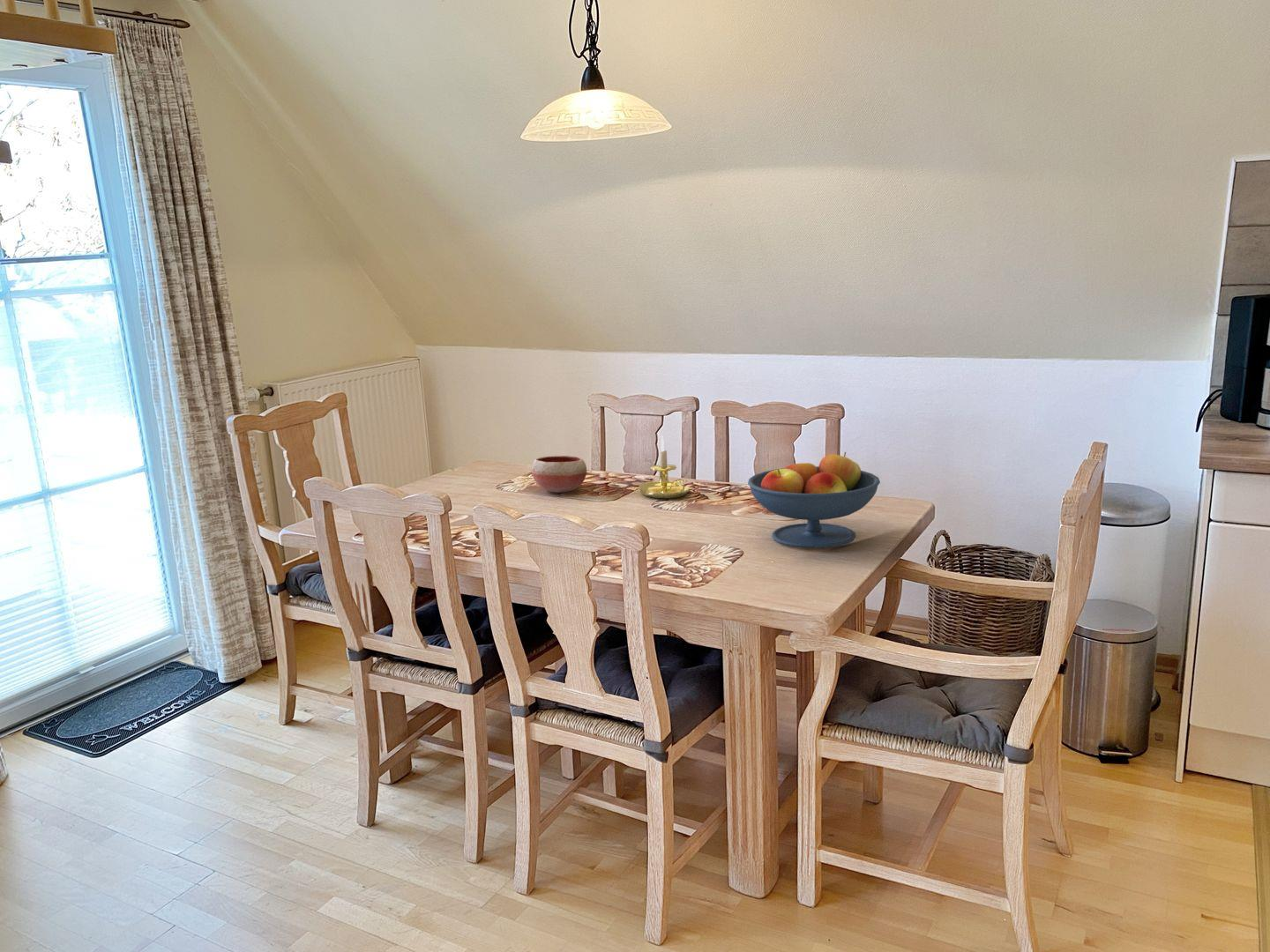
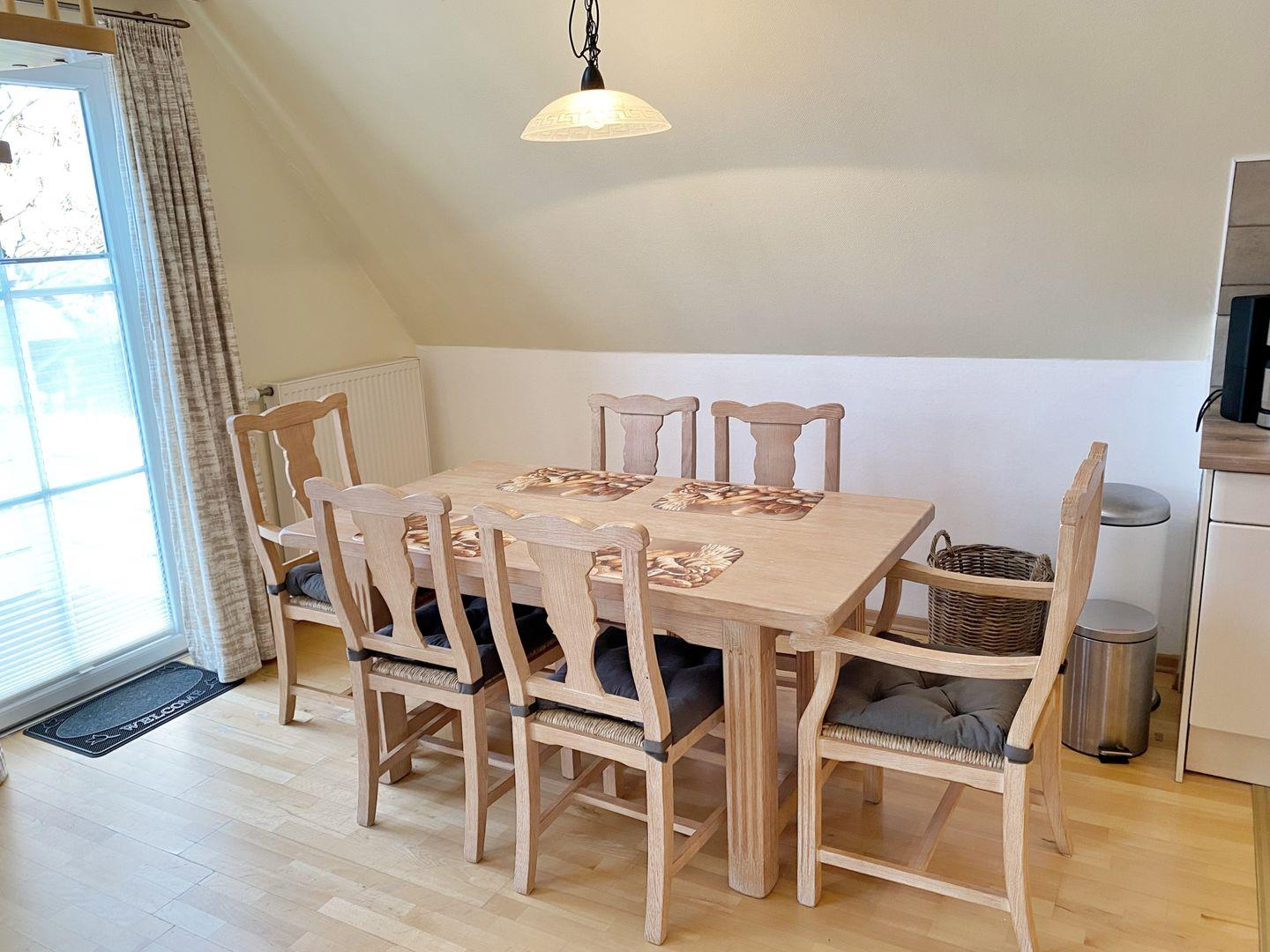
- candle holder (666, 465)
- fruit bowl (813, 498)
- bowl (559, 473)
